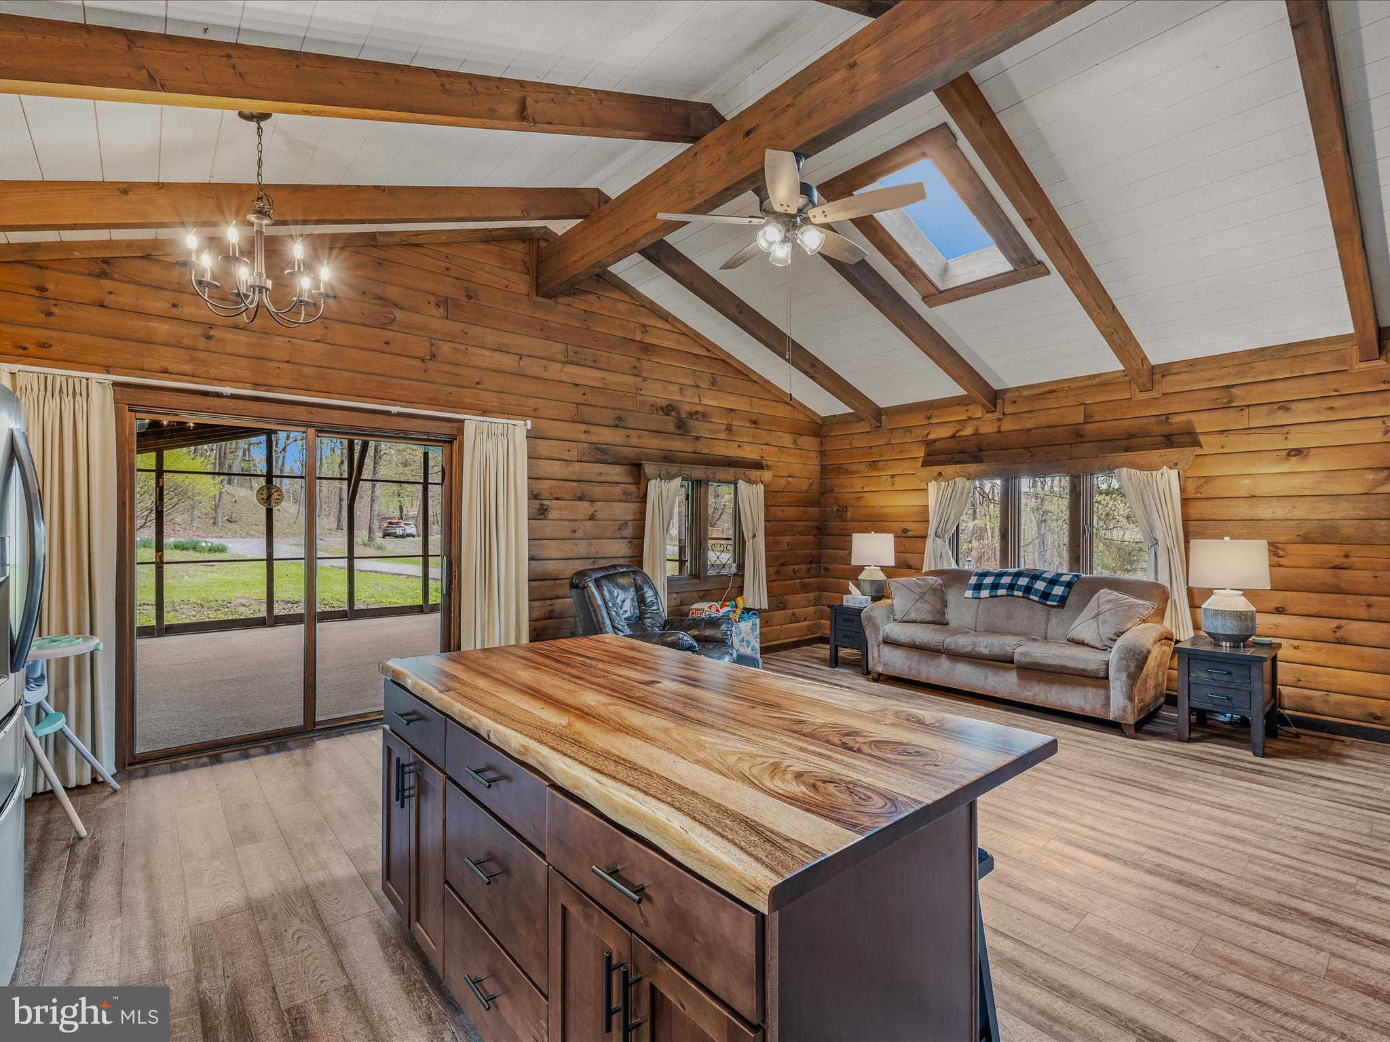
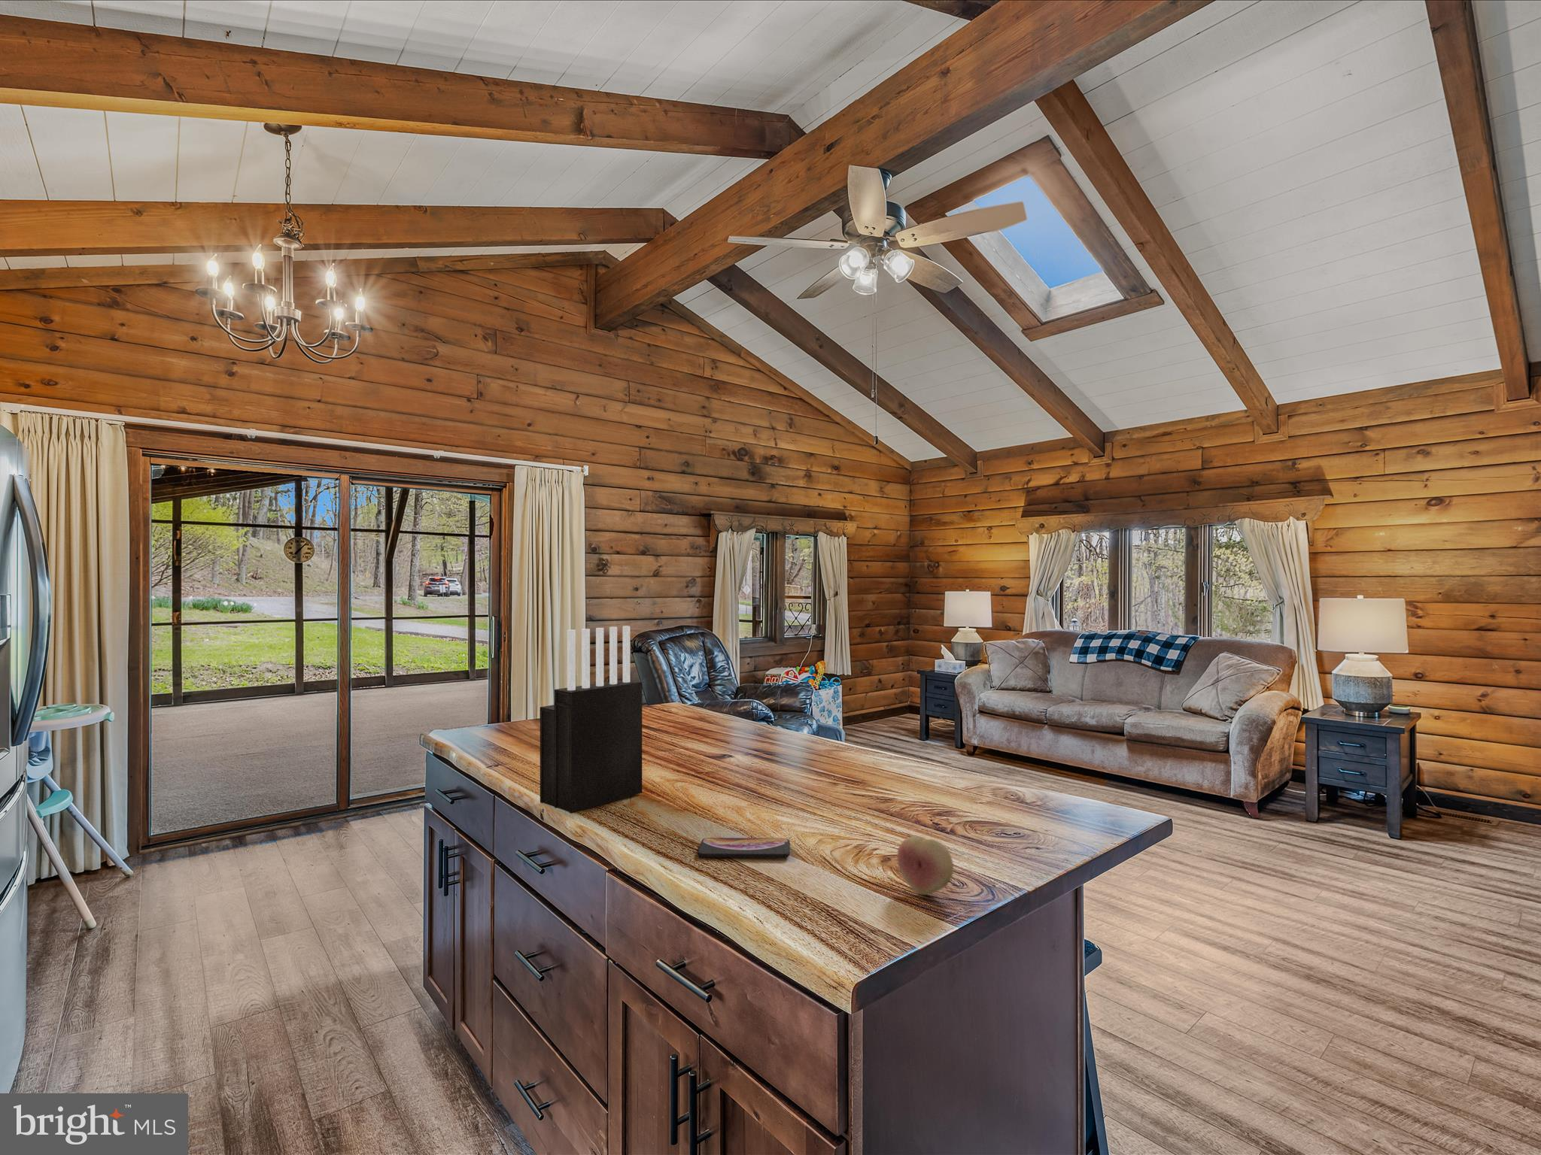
+ fruit (923, 865)
+ smartphone (744, 848)
+ knife block (588, 711)
